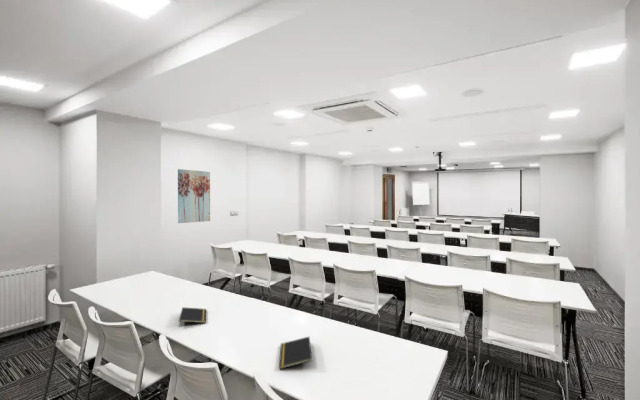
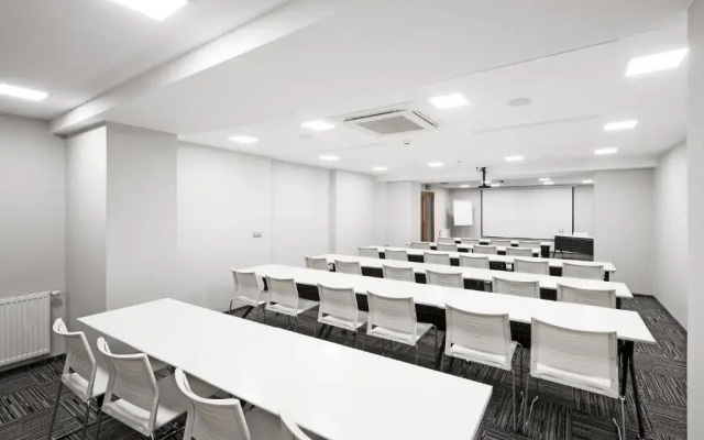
- notepad (295, 351)
- wall art (194, 196)
- notepad (193, 314)
